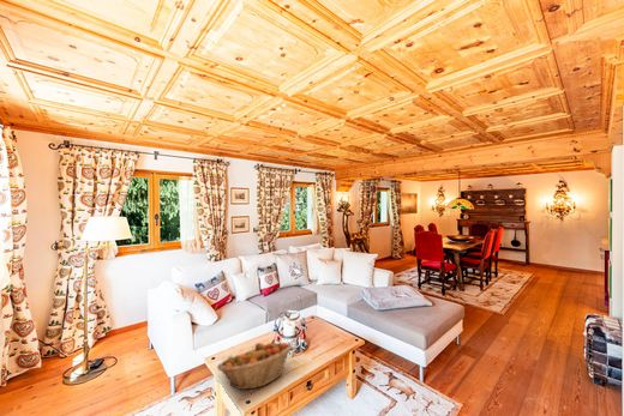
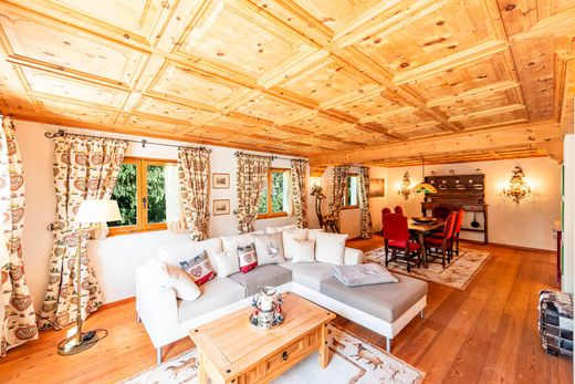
- fruit basket (256, 361)
